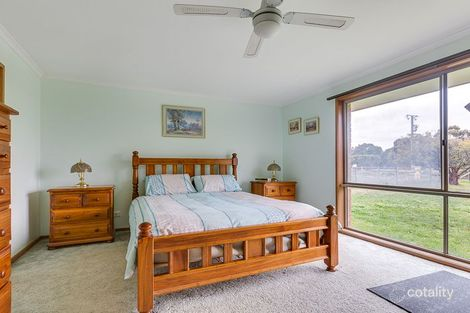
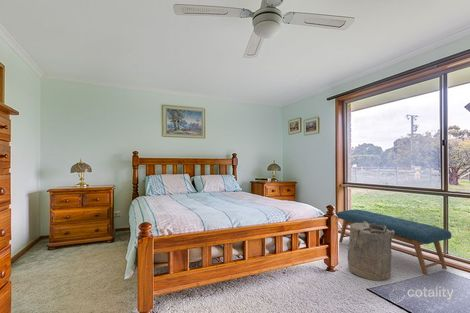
+ laundry hamper (367, 247)
+ bench (392, 236)
